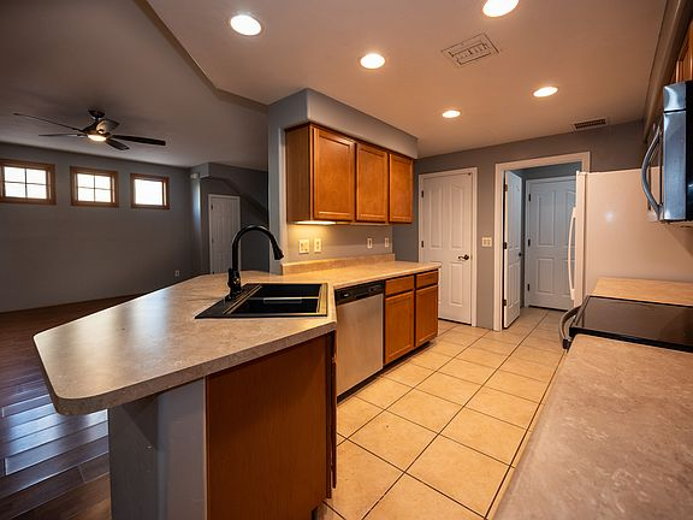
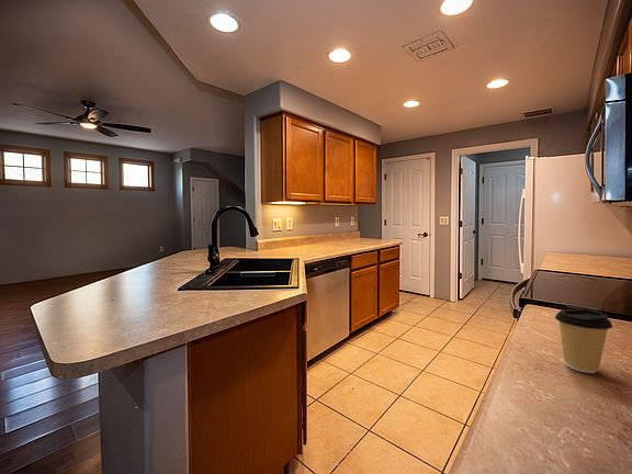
+ coffee cup (582, 339)
